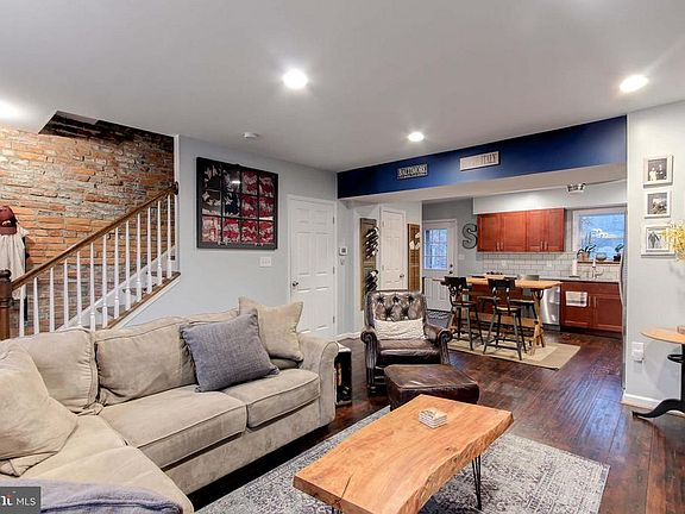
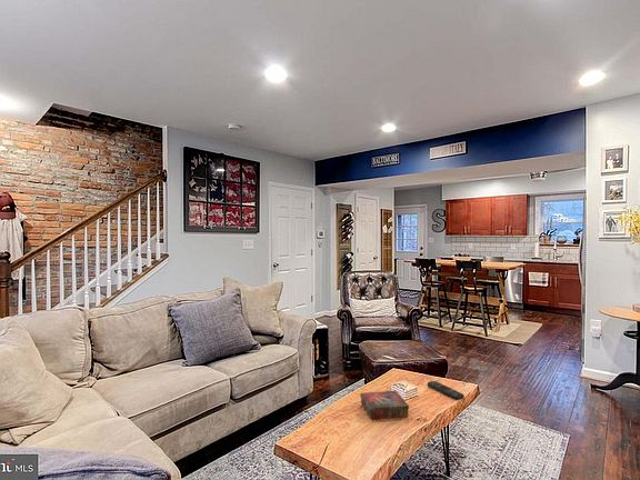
+ book (383, 403)
+ remote control (444, 389)
